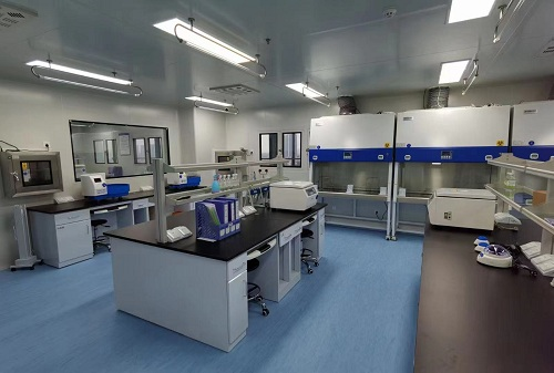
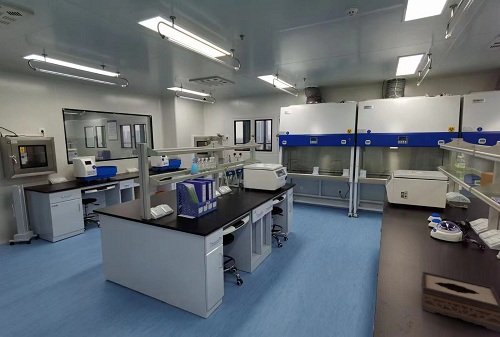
+ tissue box (457, 298)
